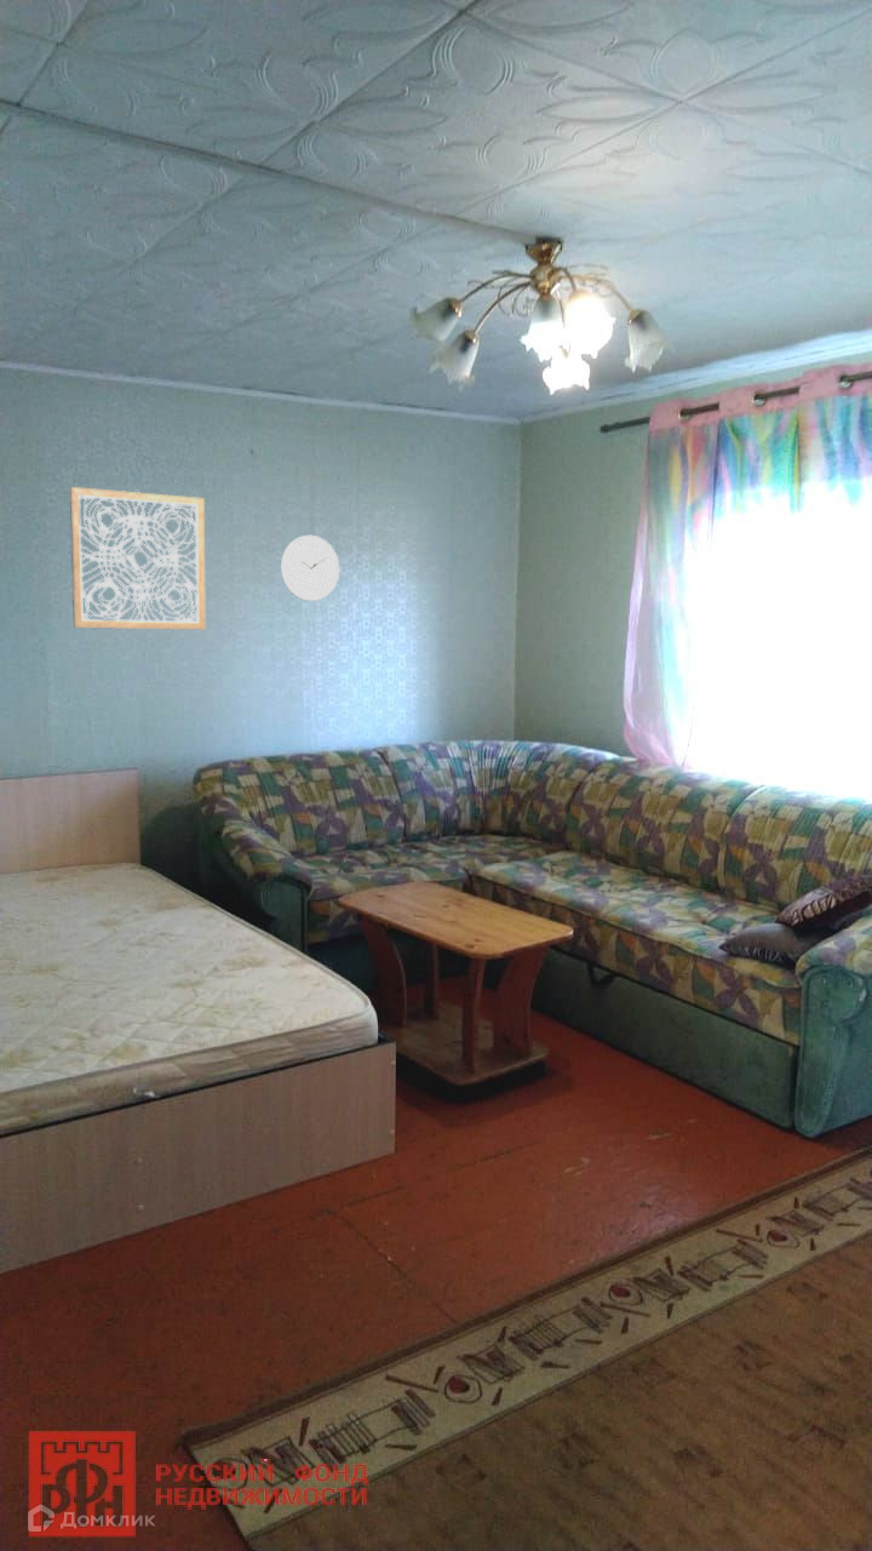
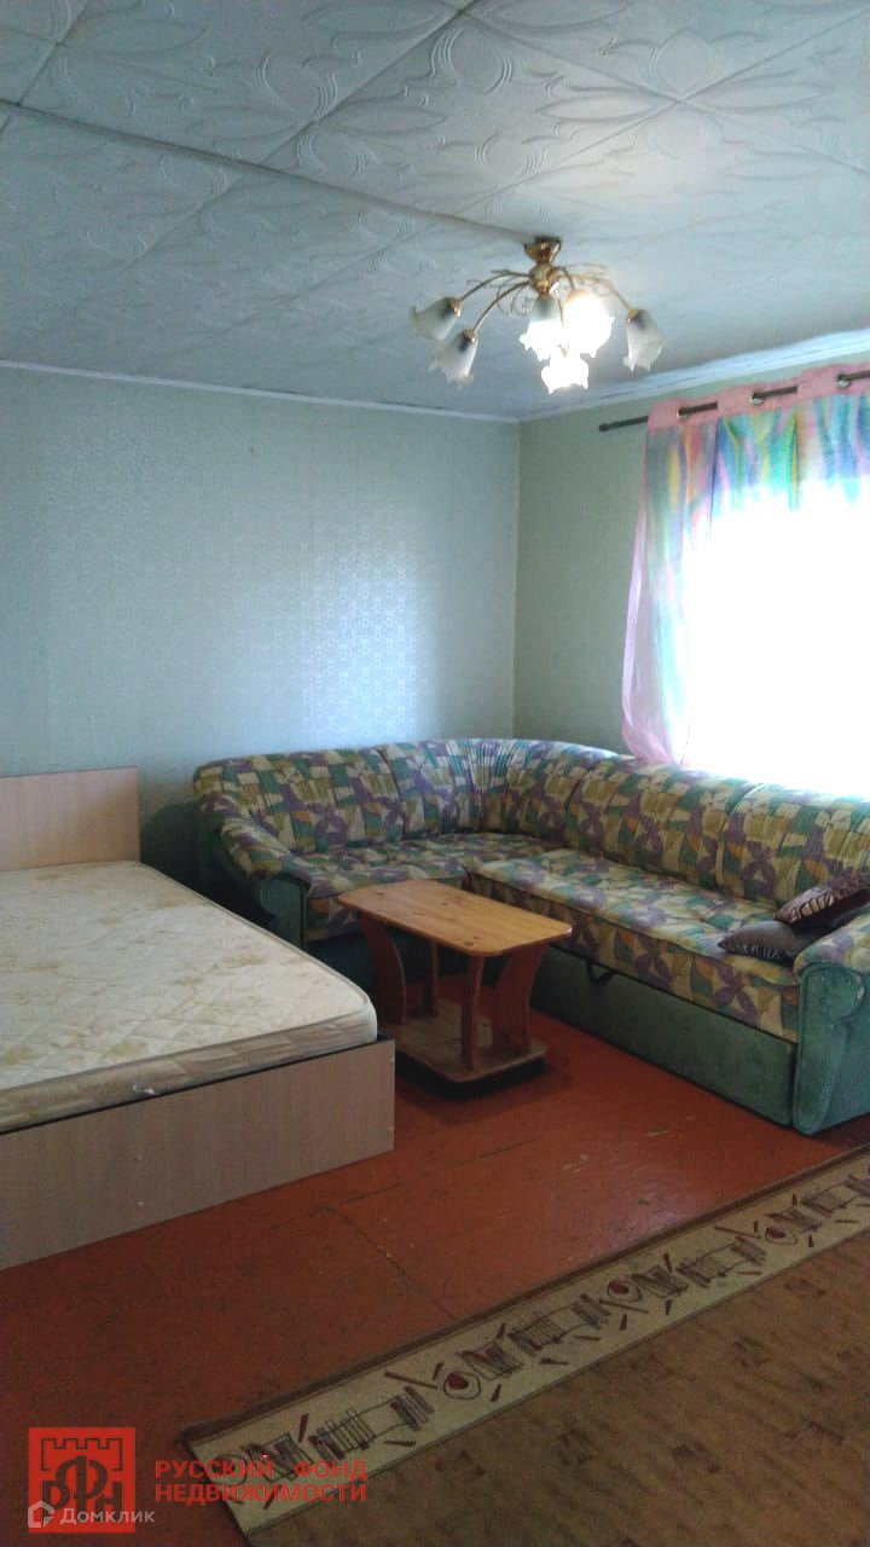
- wall art (136, 562)
- wall clock (310, 568)
